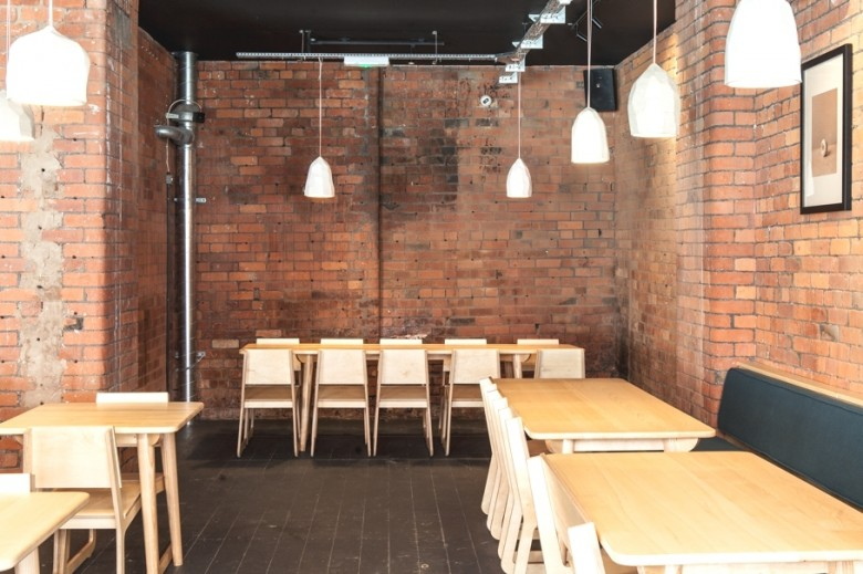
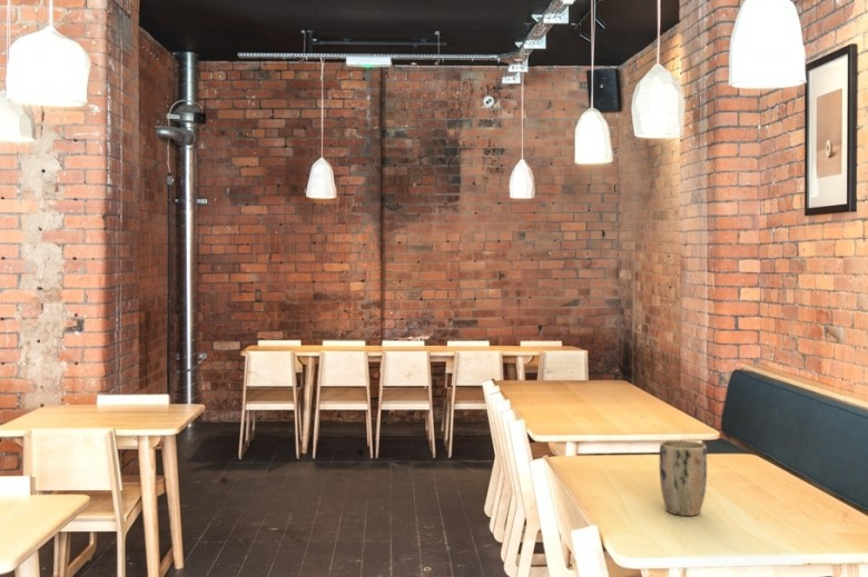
+ plant pot (682, 477)
